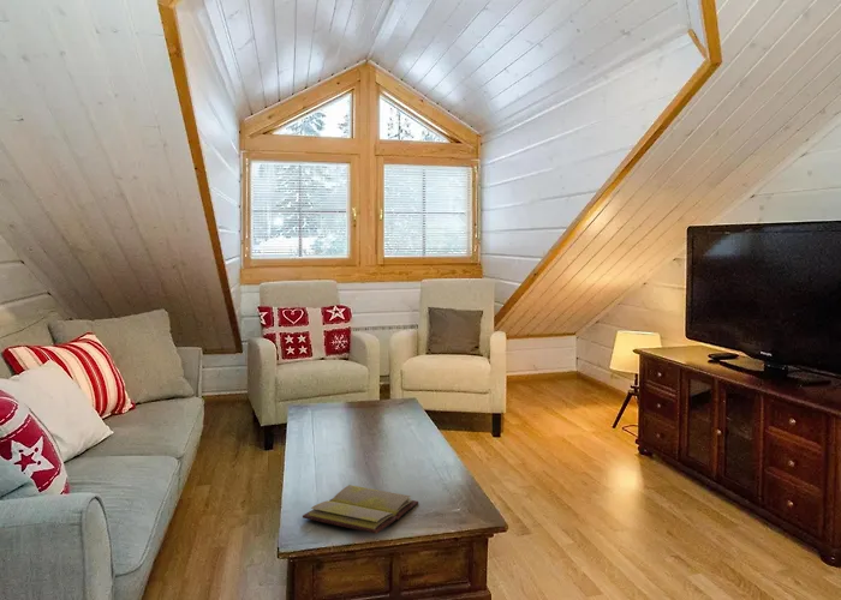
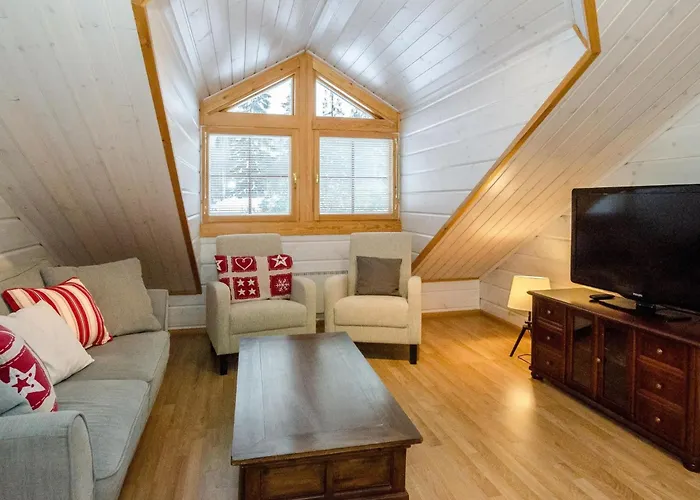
- diary (362, 506)
